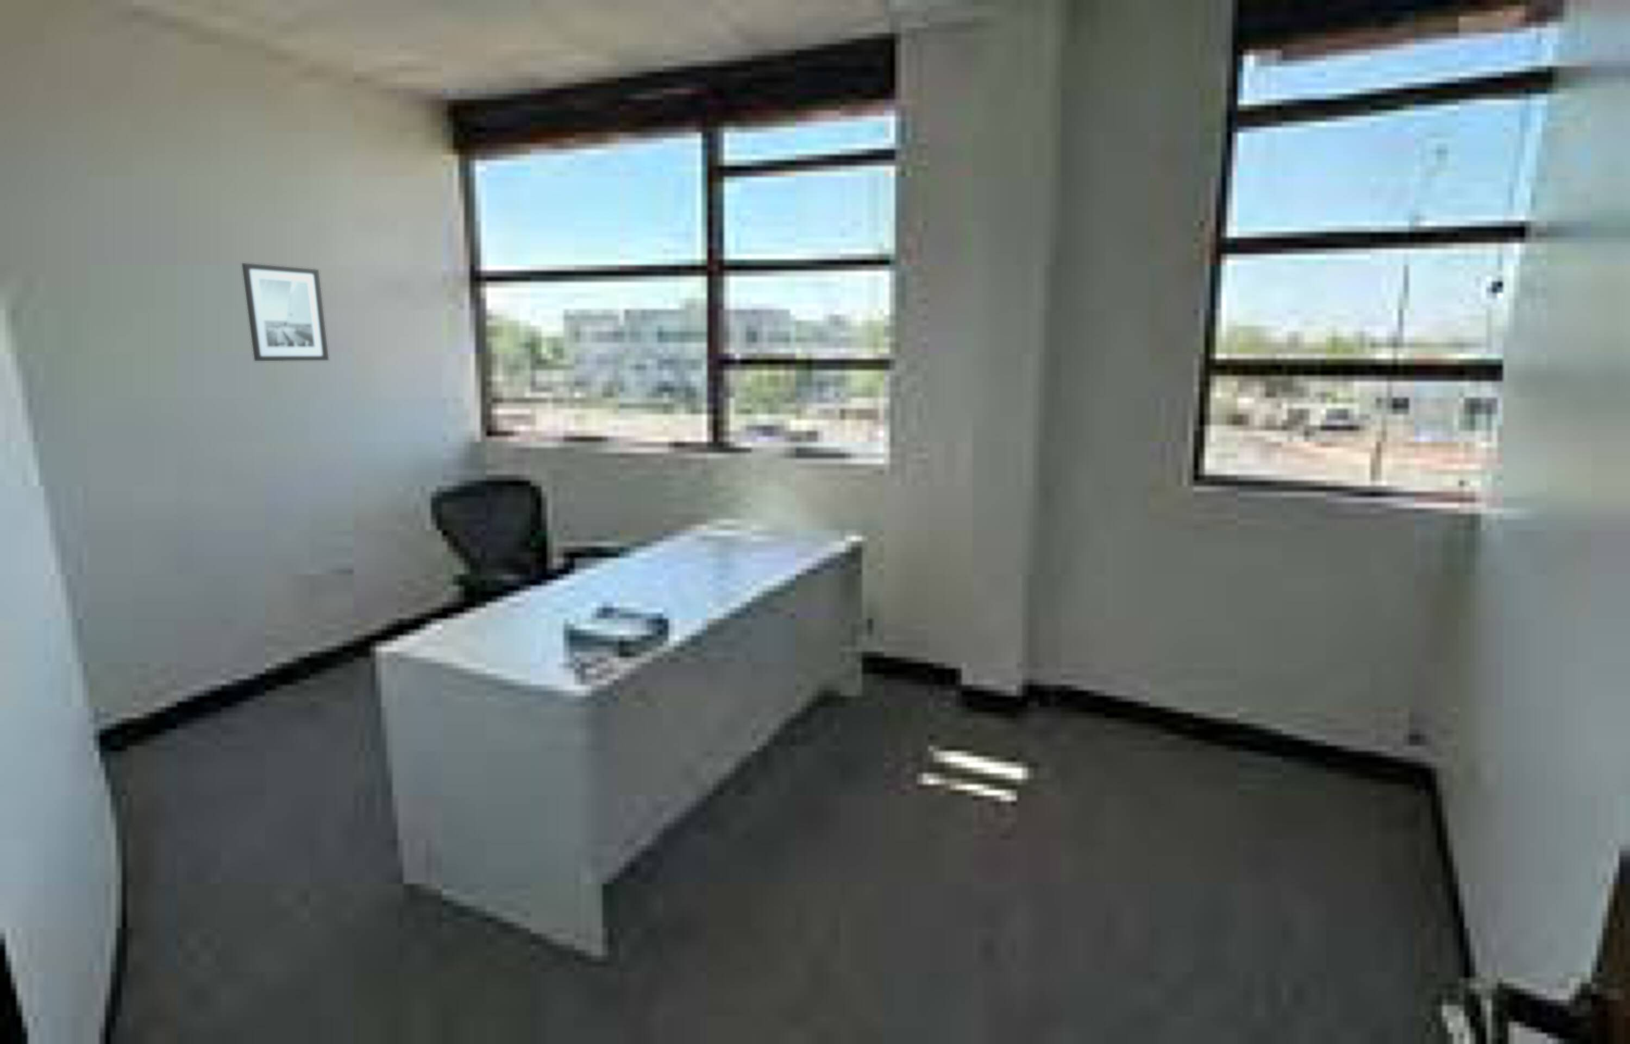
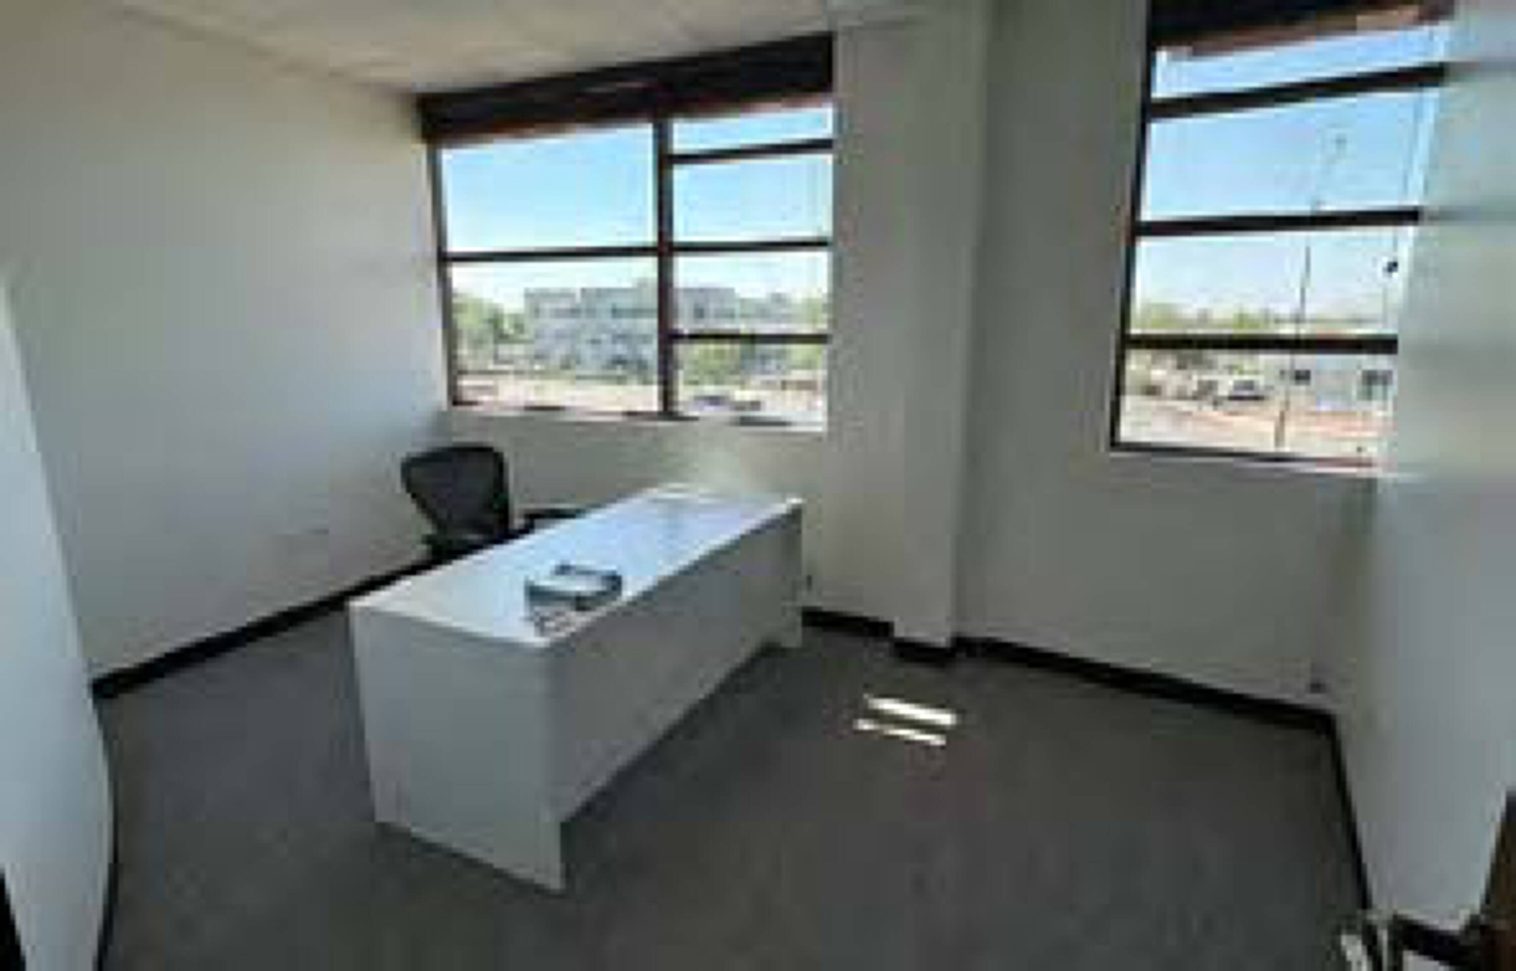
- wall art (286, 314)
